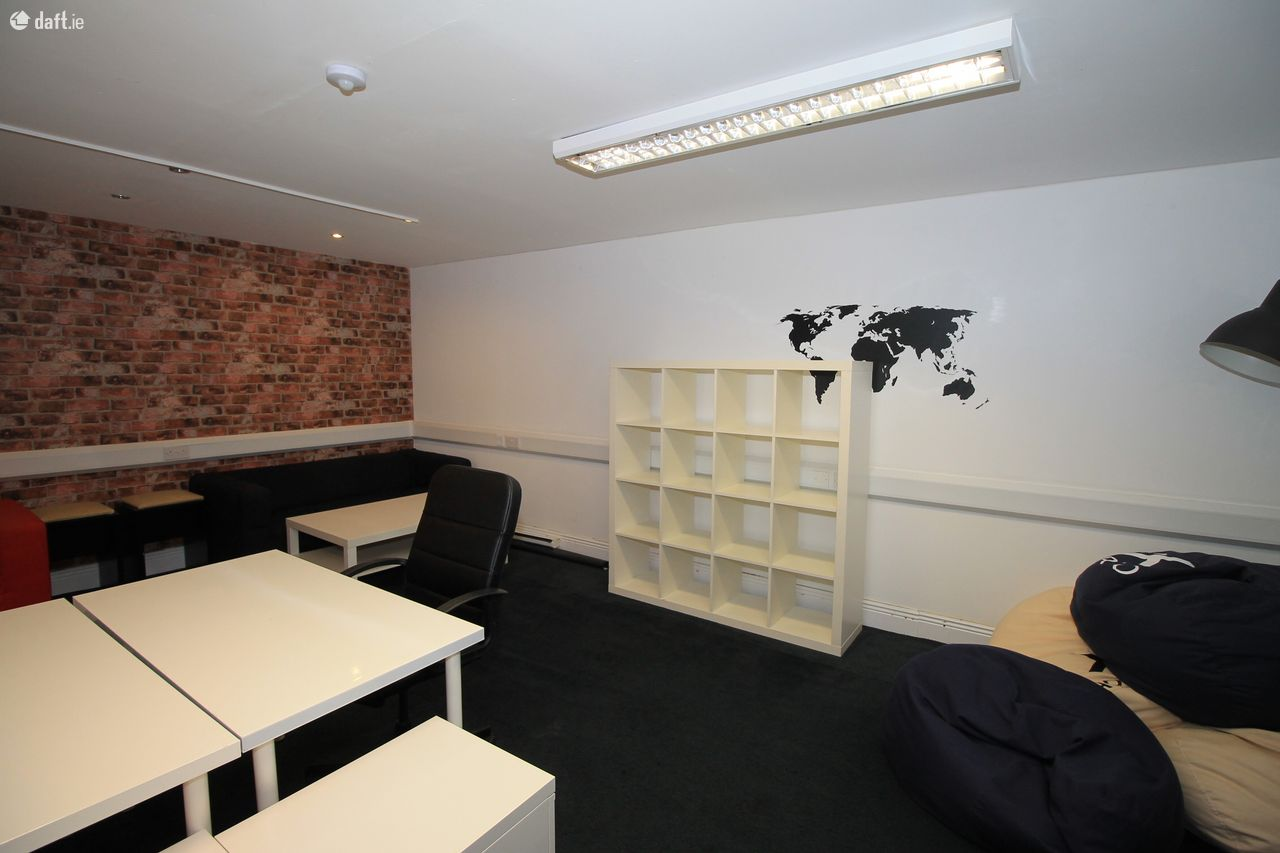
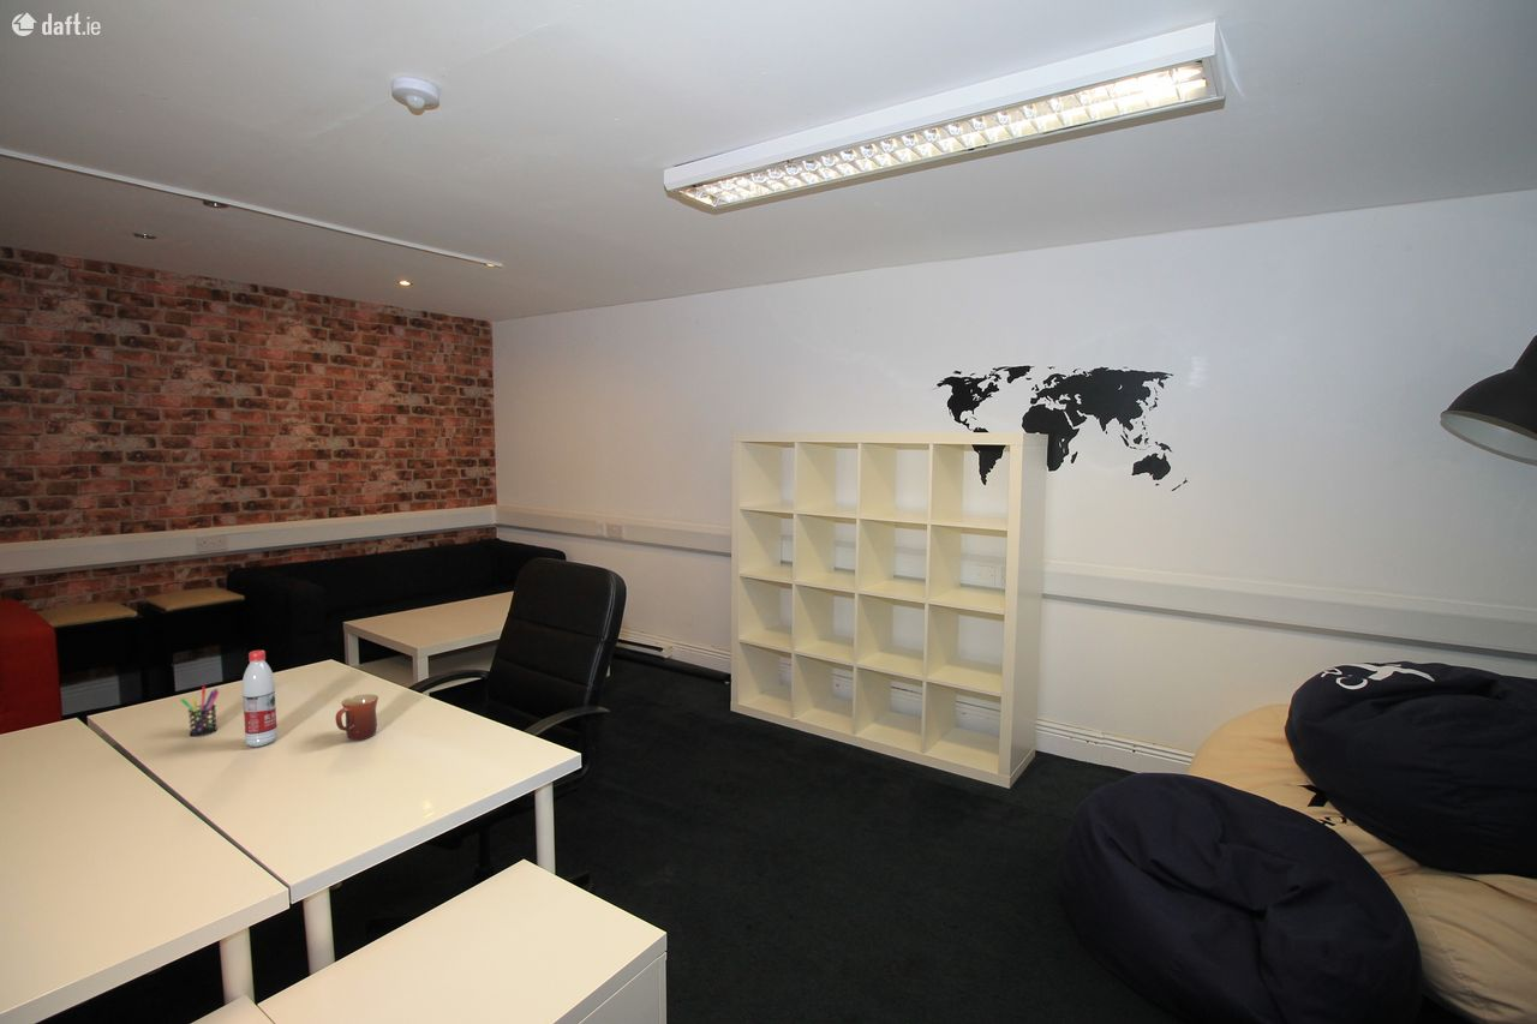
+ water bottle (258, 696)
+ mug (355, 719)
+ pen holder (199, 711)
